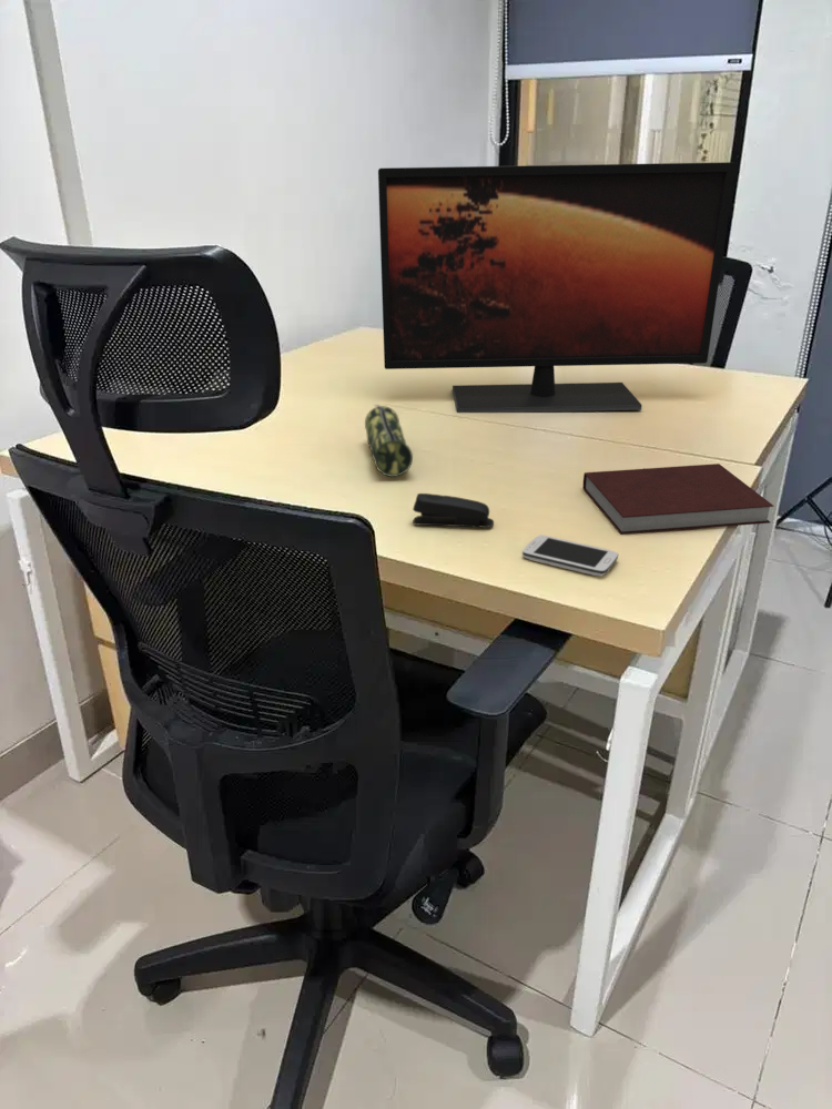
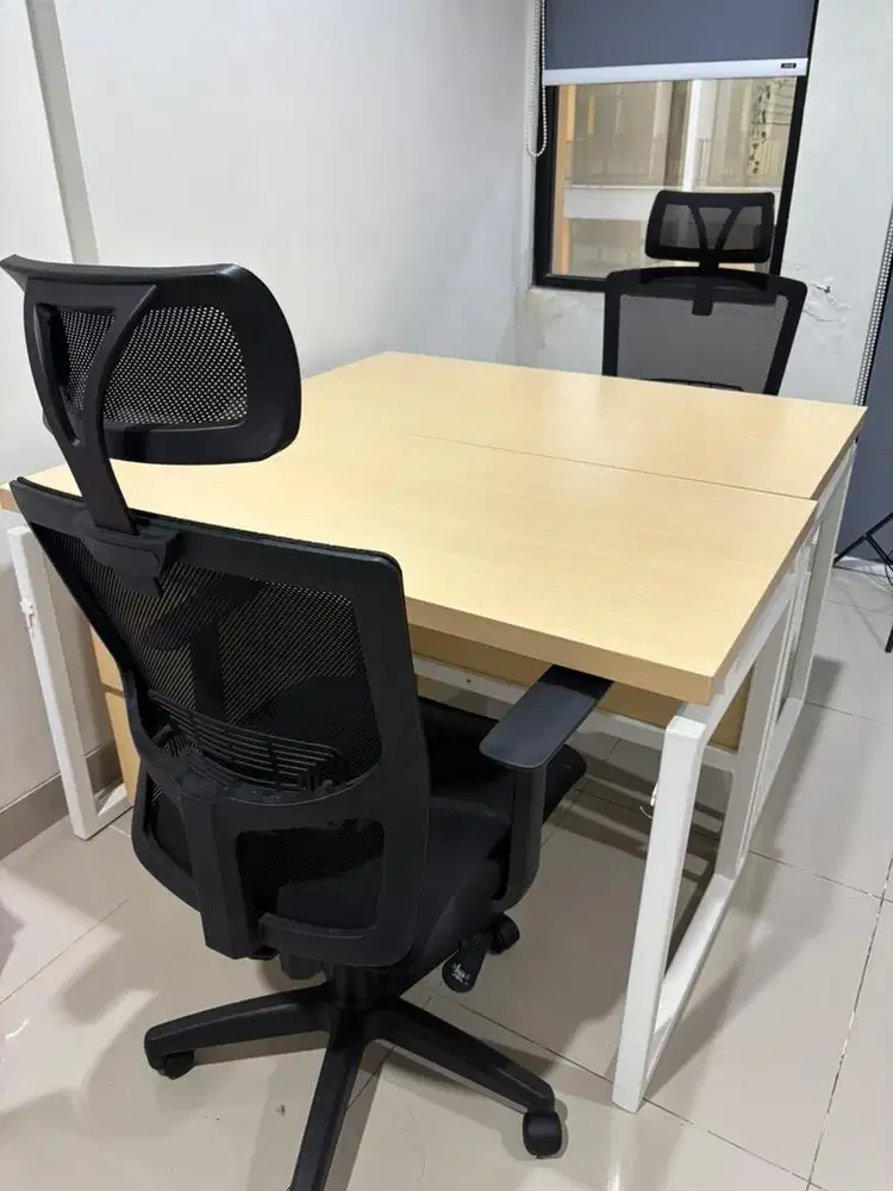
- stapler (453, 509)
- notebook (672, 496)
- smartphone (569, 554)
- monitor (549, 289)
- pencil case (386, 439)
